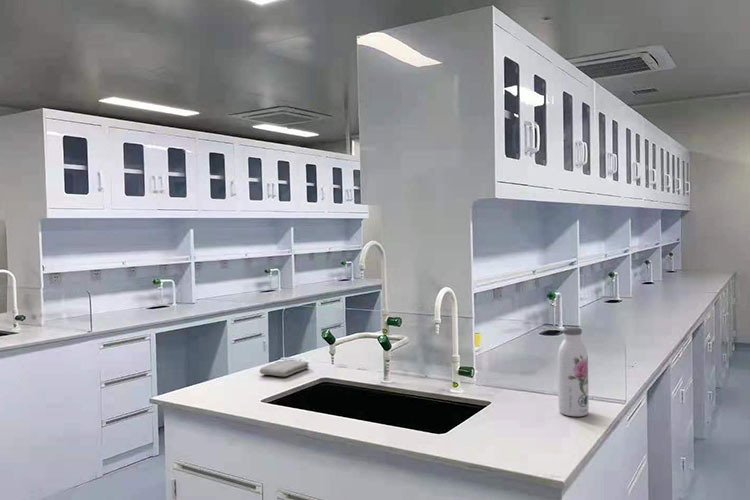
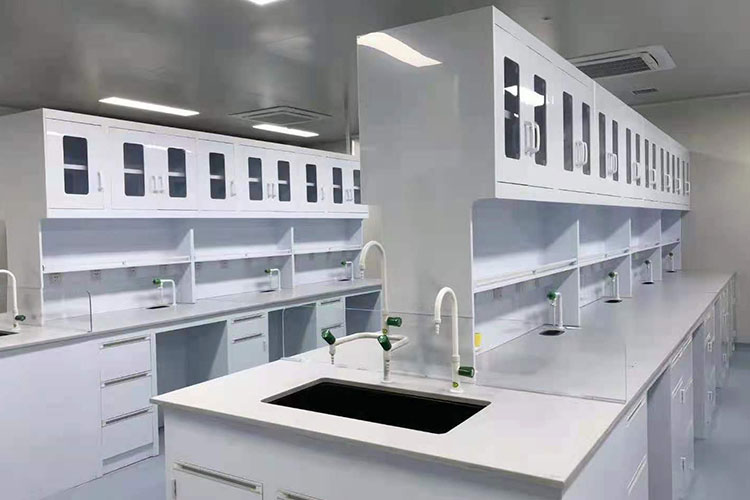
- washcloth (285, 367)
- water bottle (572, 370)
